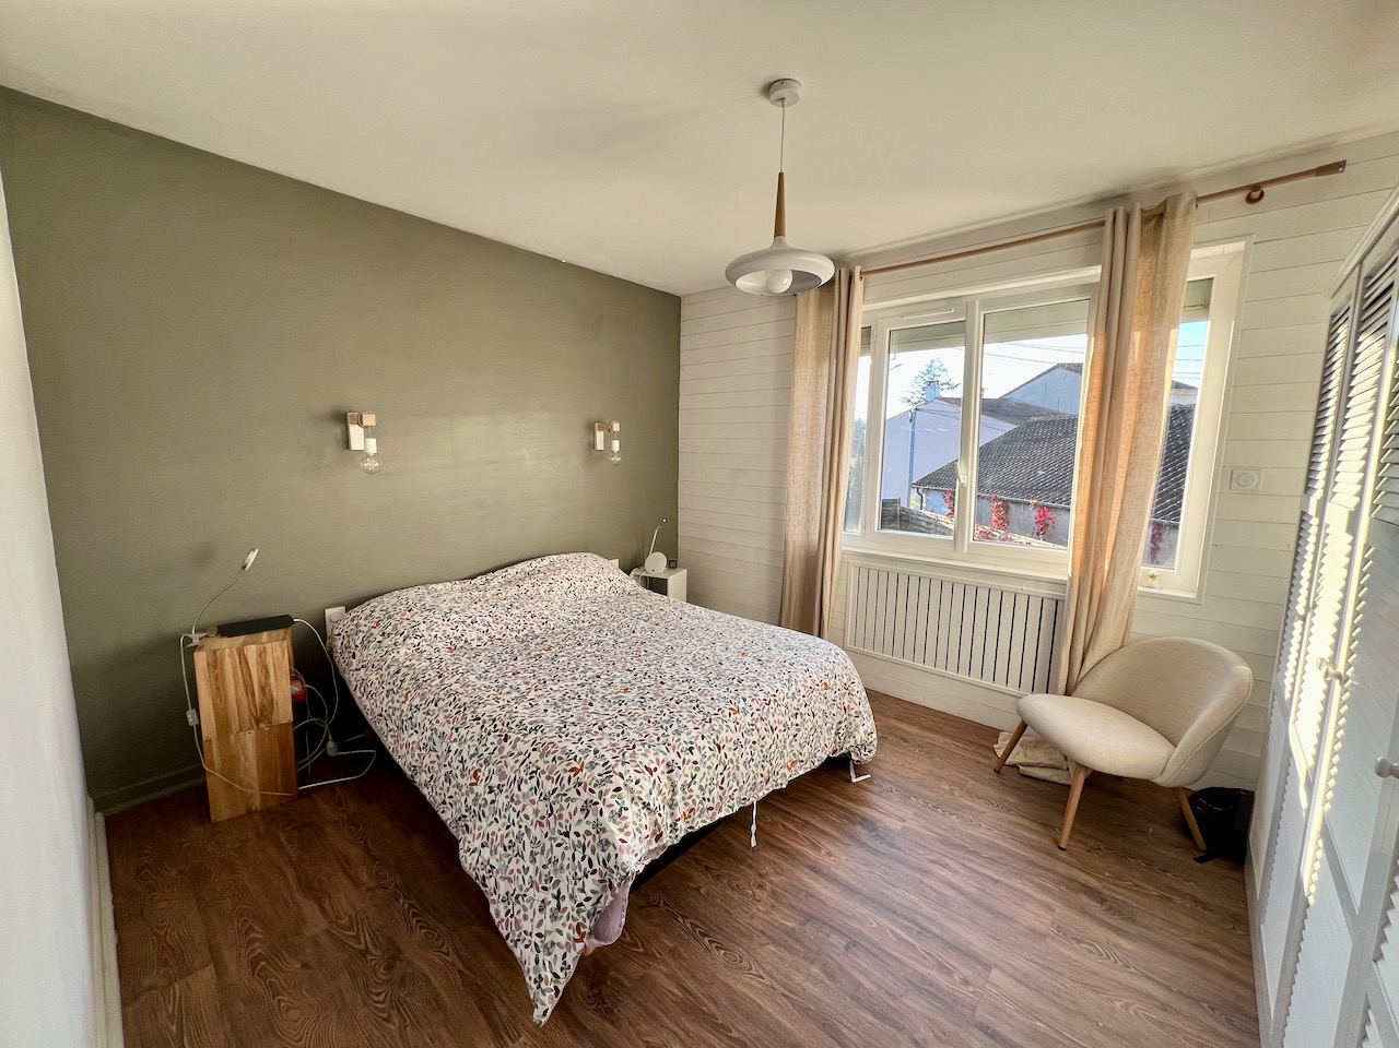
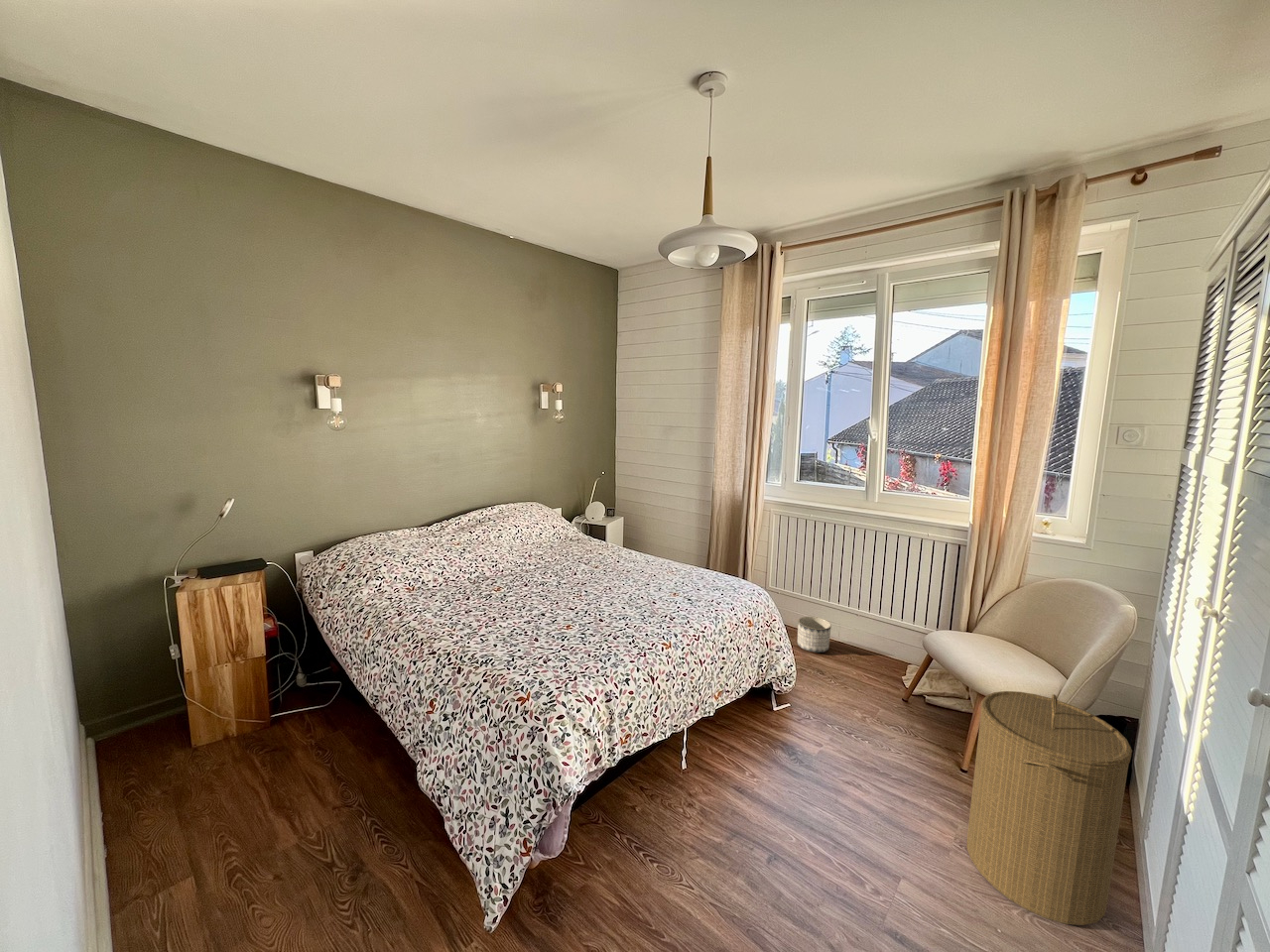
+ planter (813, 635)
+ laundry hamper (1042, 786)
